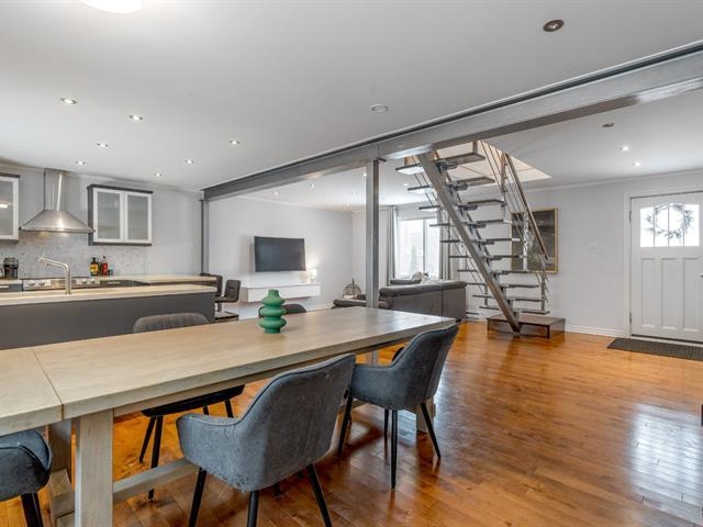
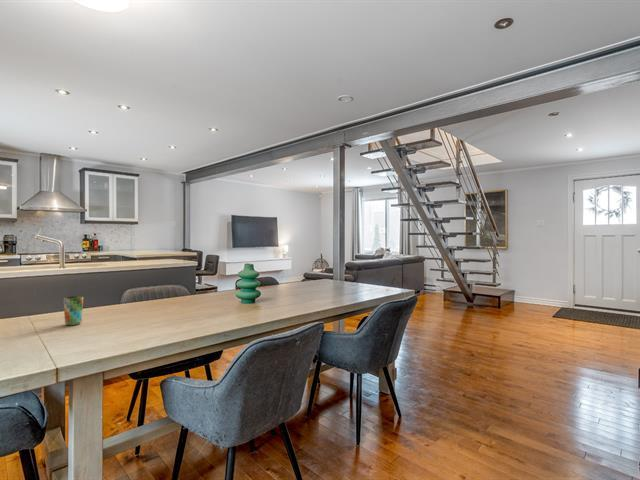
+ cup (73, 310)
